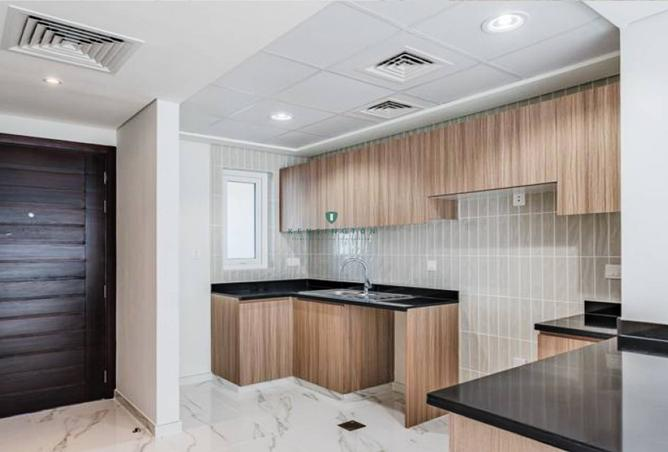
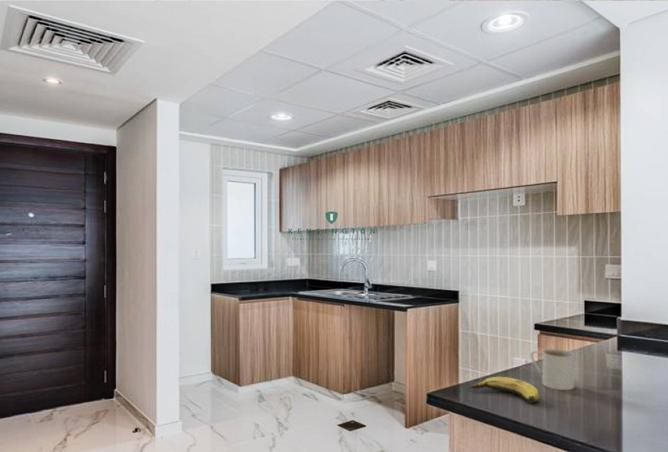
+ mug (551, 367)
+ banana (506, 387)
